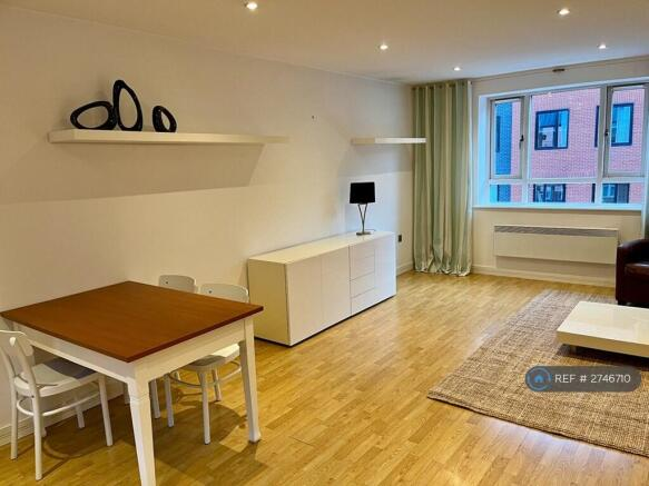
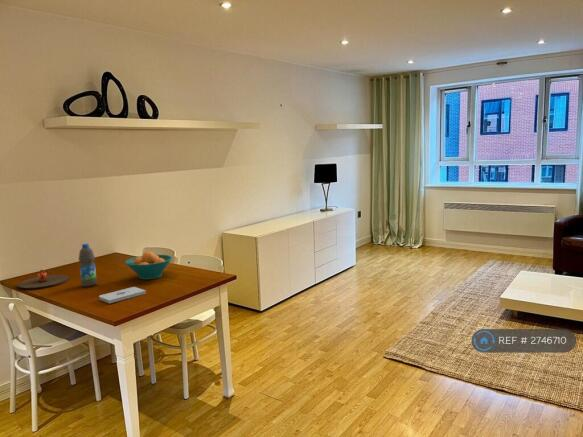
+ fruit bowl (149, 264)
+ plate (42, 276)
+ notepad (122, 294)
+ water bottle (87, 264)
